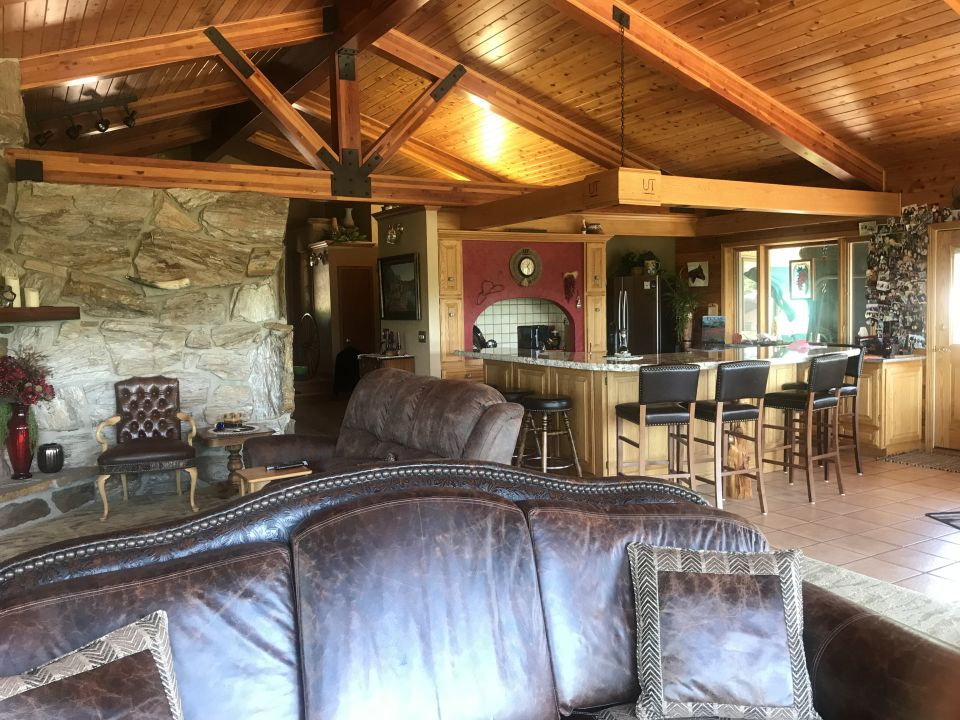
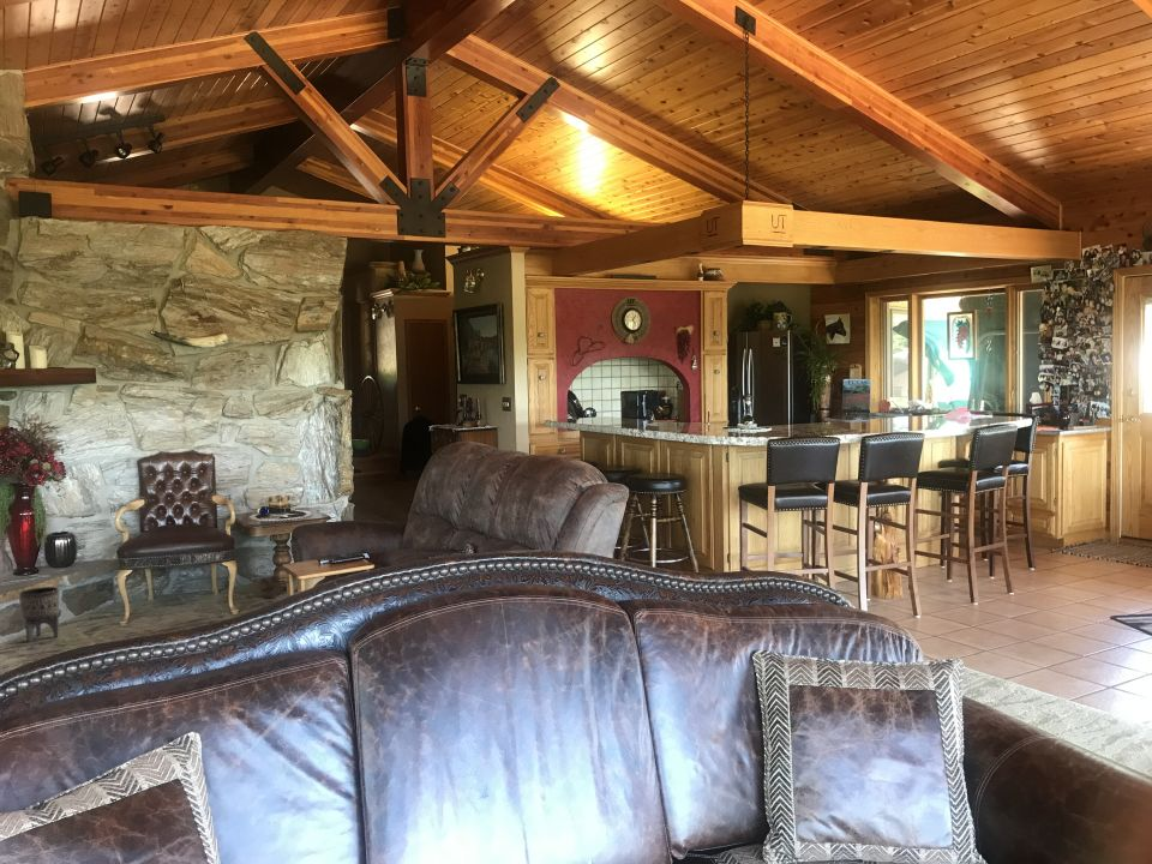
+ planter (40, 613)
